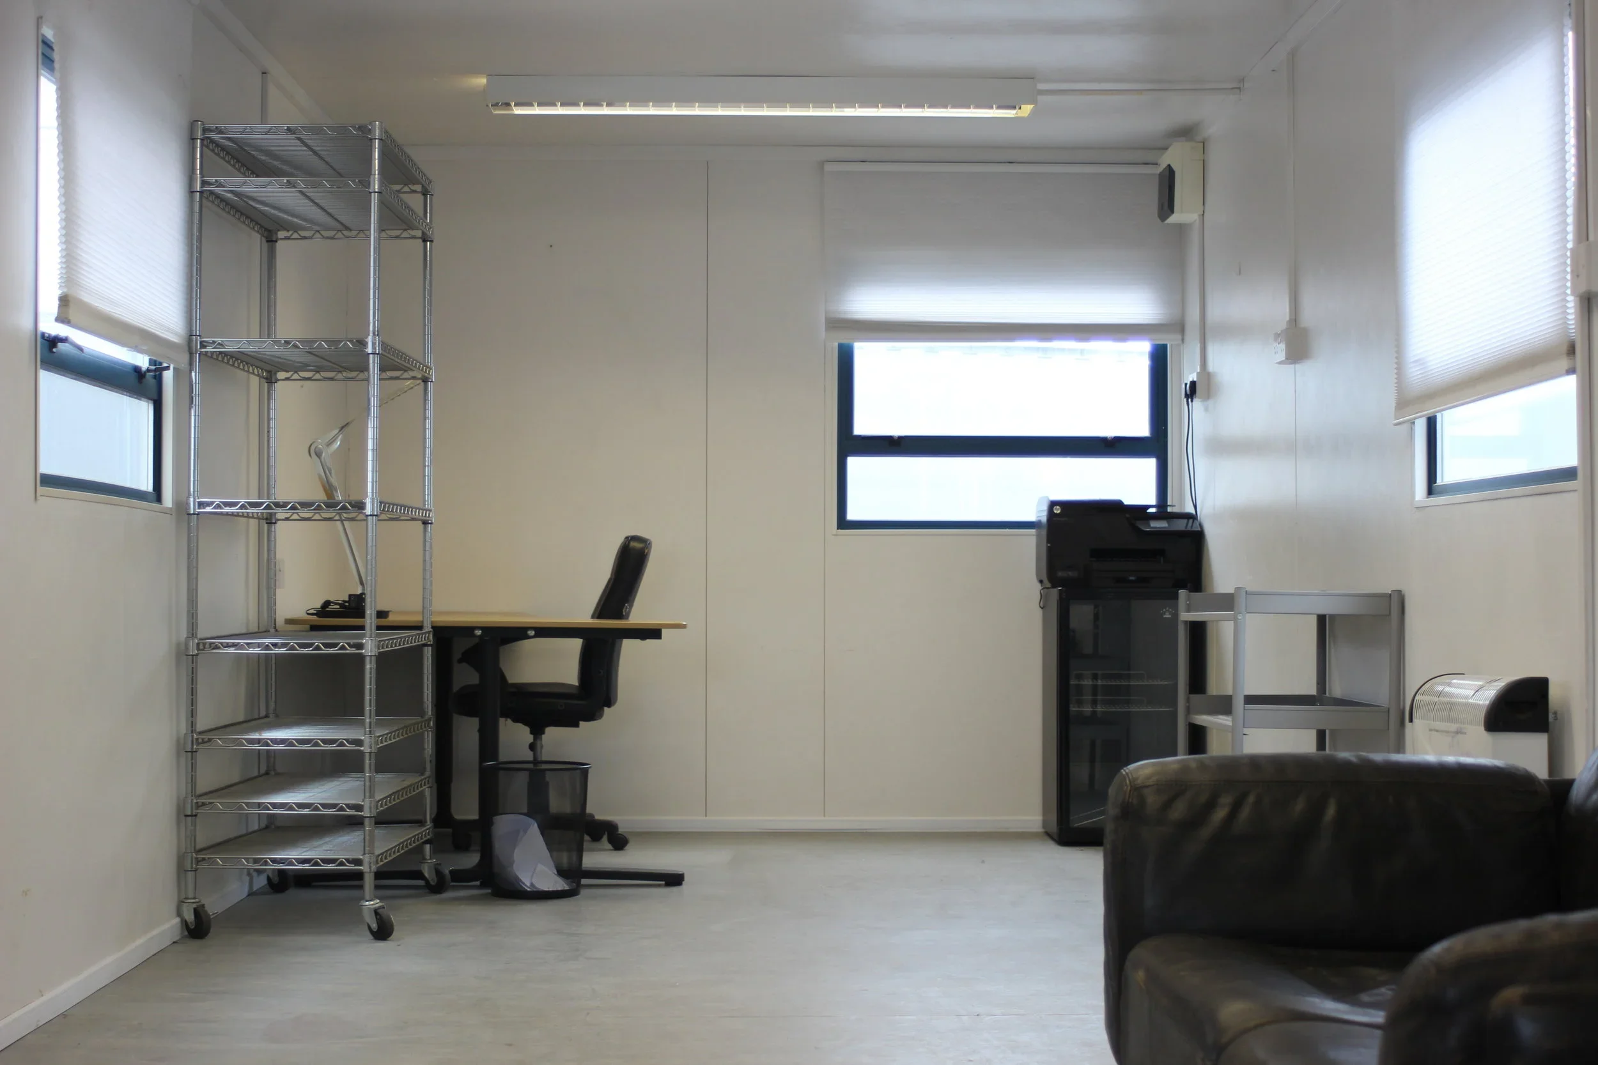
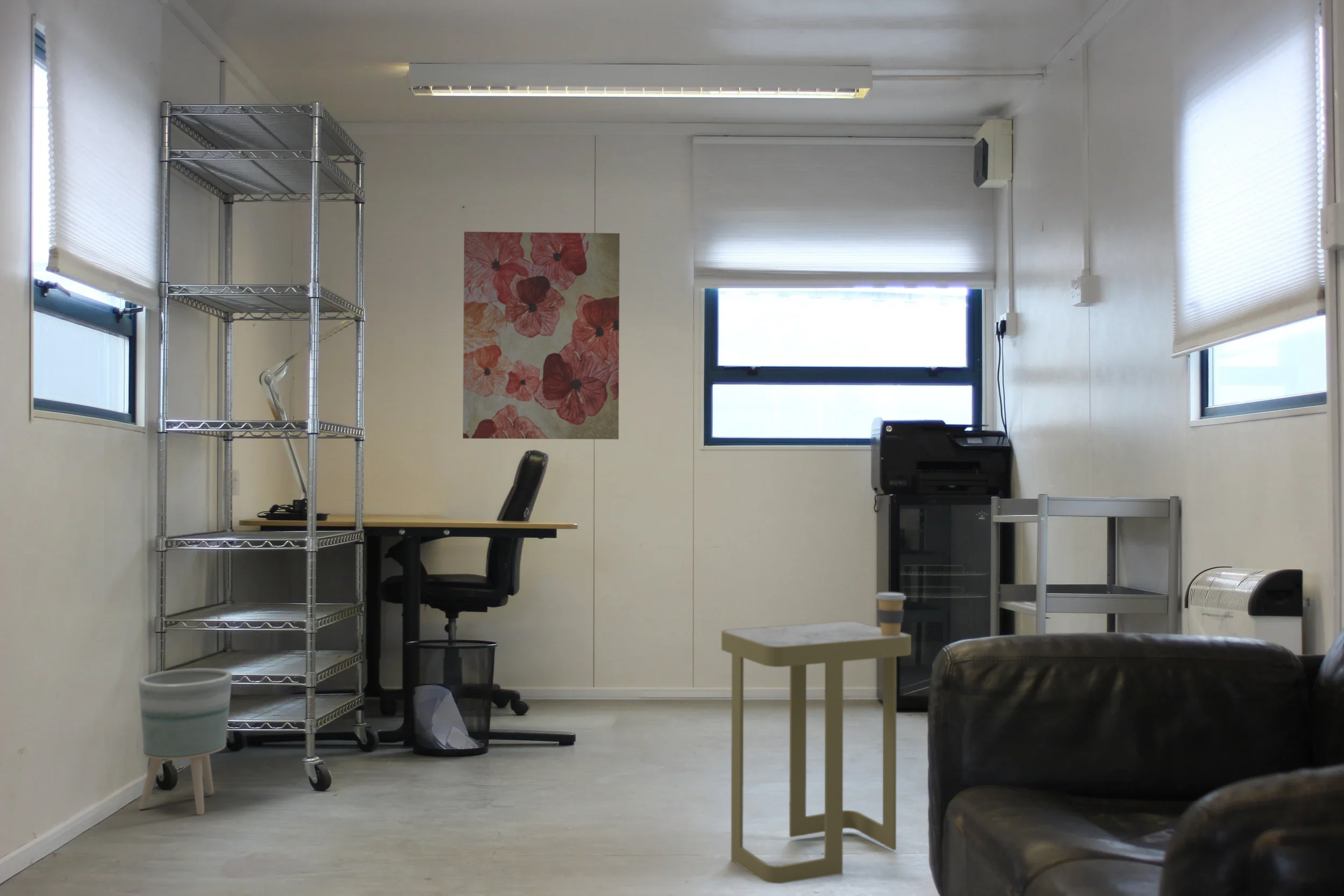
+ coffee cup (890, 613)
+ wall art (541, 335)
+ side table (806, 744)
+ planter (185, 741)
